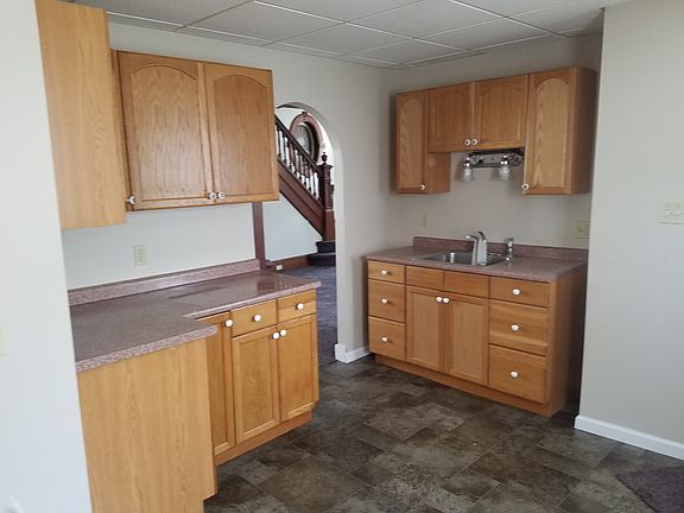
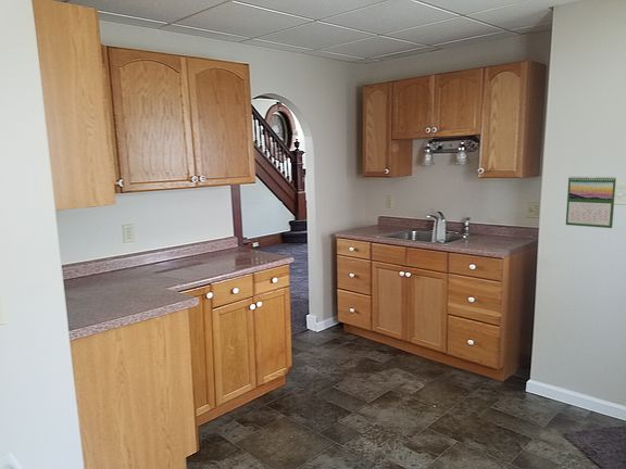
+ calendar (589, 201)
